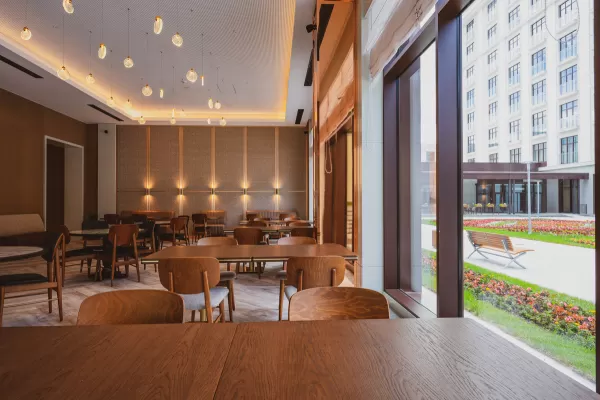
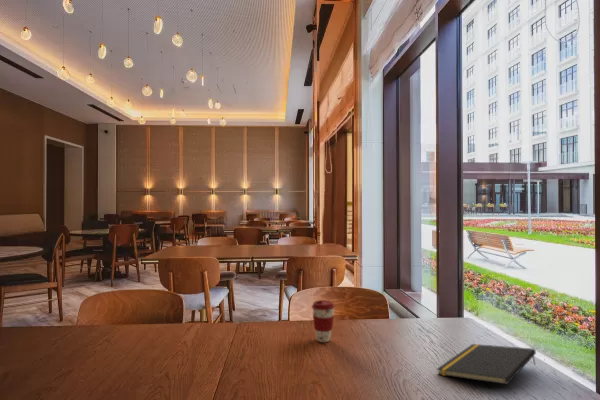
+ coffee cup (323, 320)
+ notepad (487, 361)
